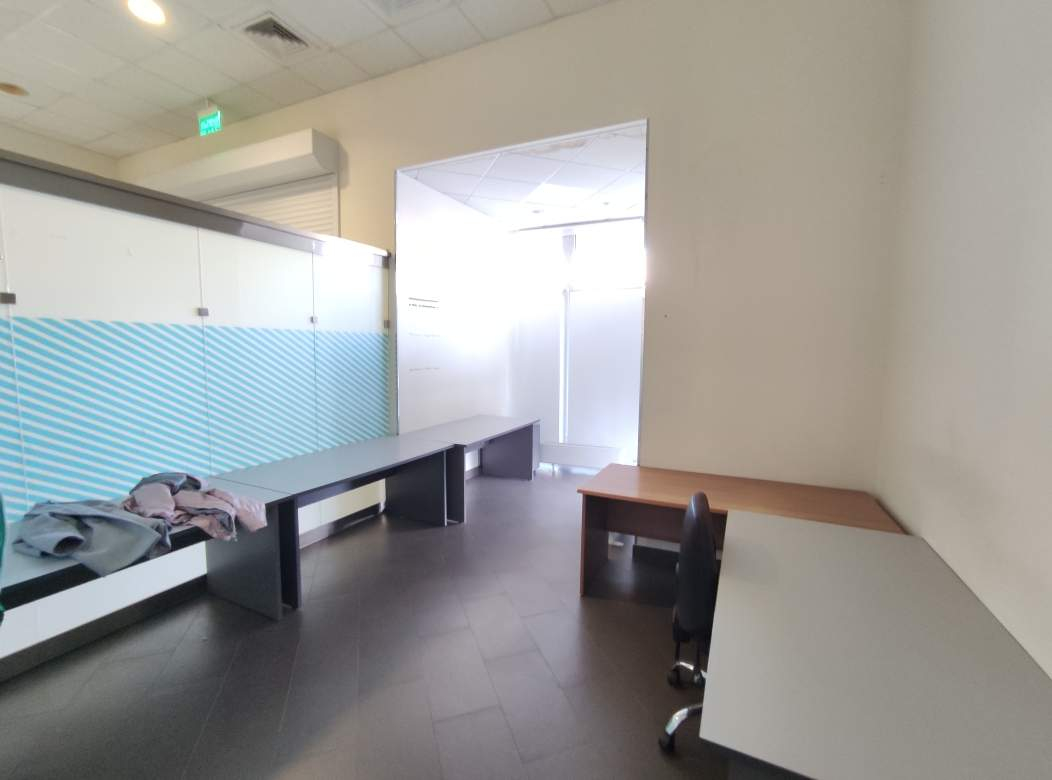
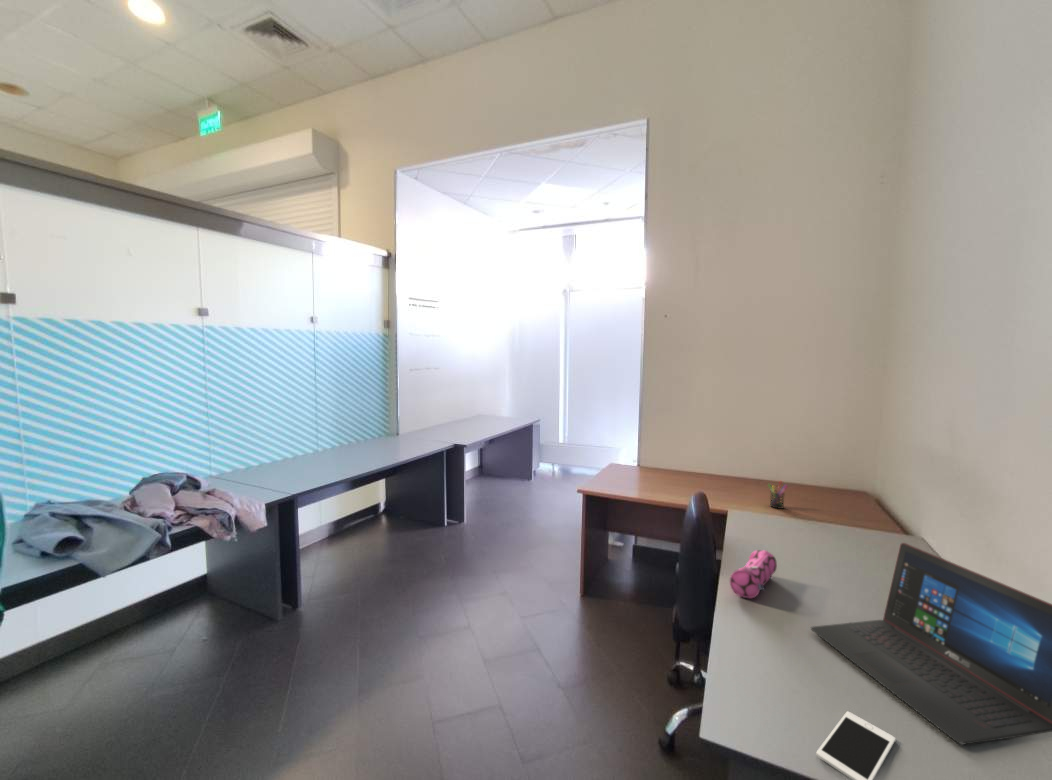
+ laptop (925, 625)
+ cell phone (856, 746)
+ pen holder (776, 493)
+ pencil case (755, 571)
